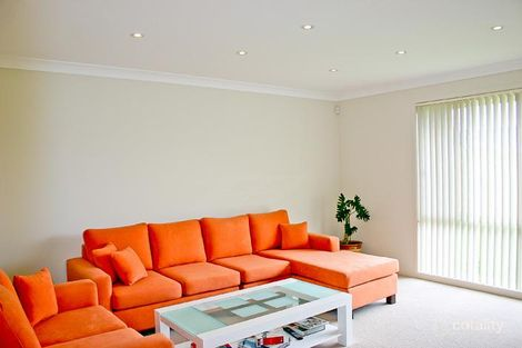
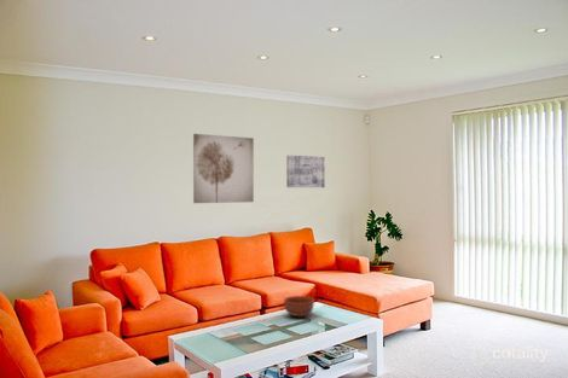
+ bowl (299, 307)
+ wall art (224, 169)
+ wall art (306, 171)
